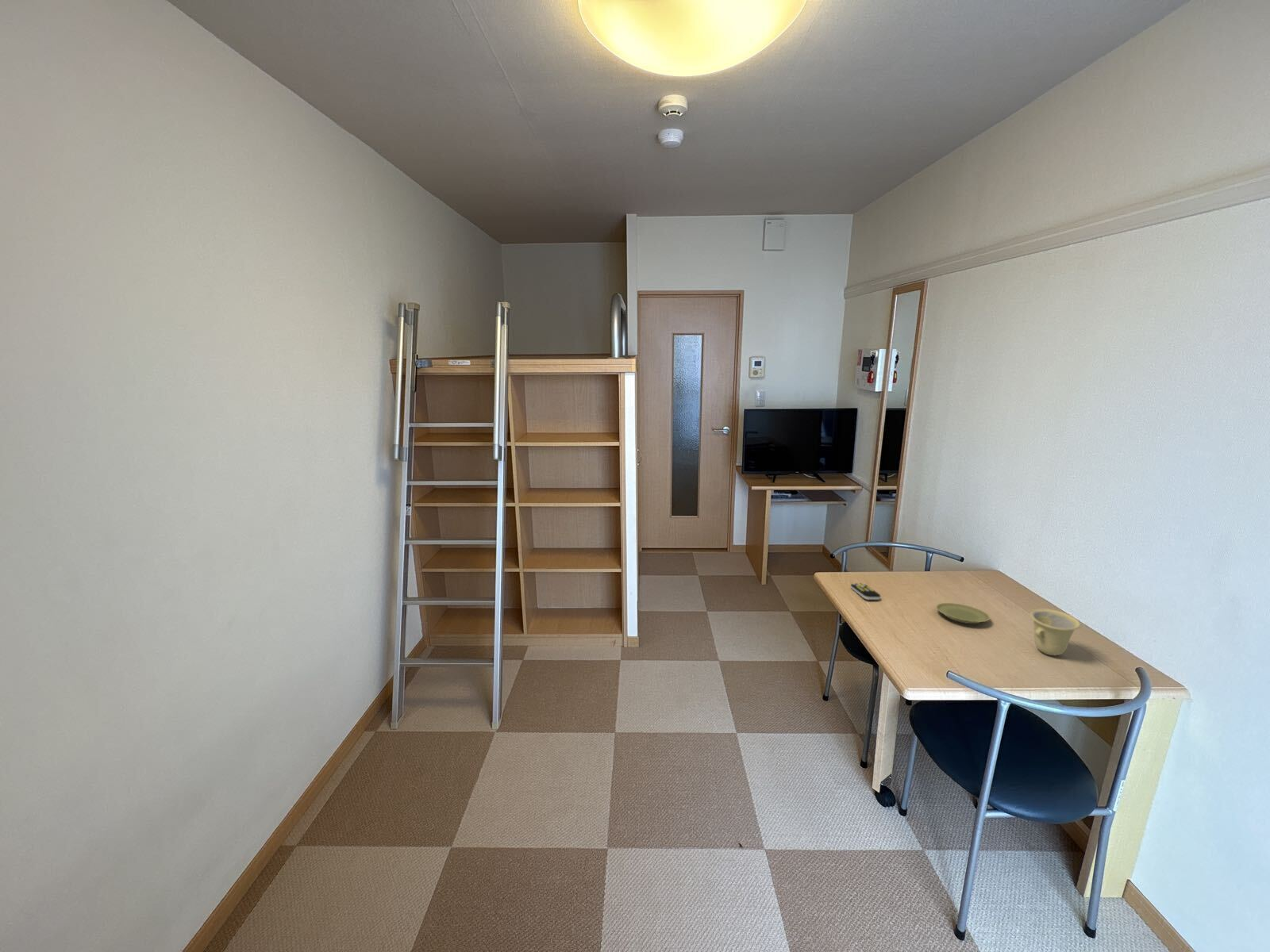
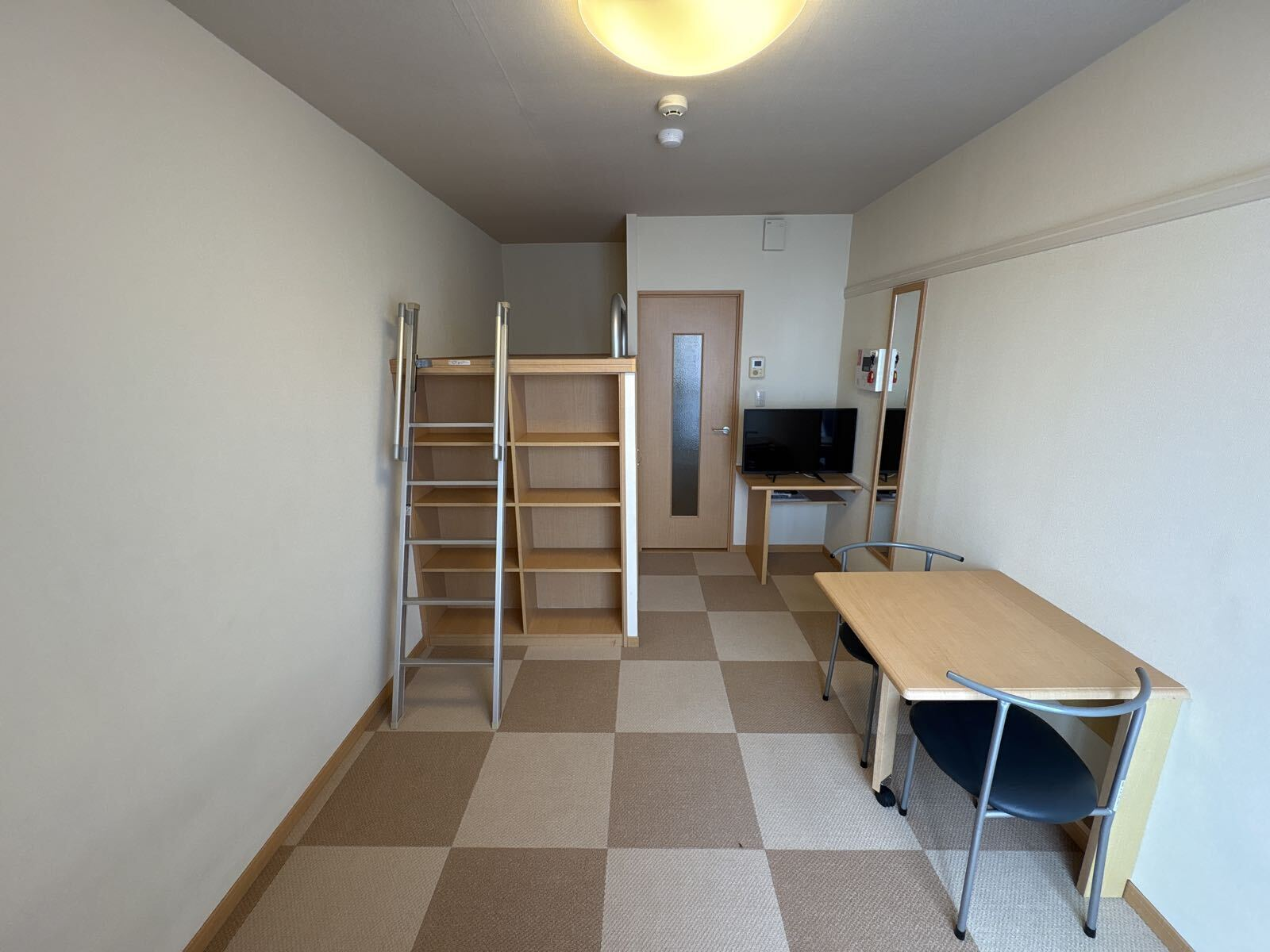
- remote control (864, 591)
- plate (962, 614)
- cup (1052, 635)
